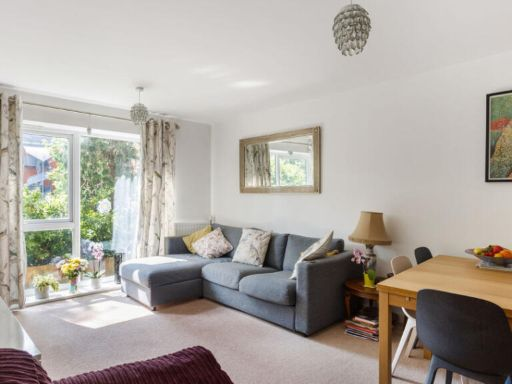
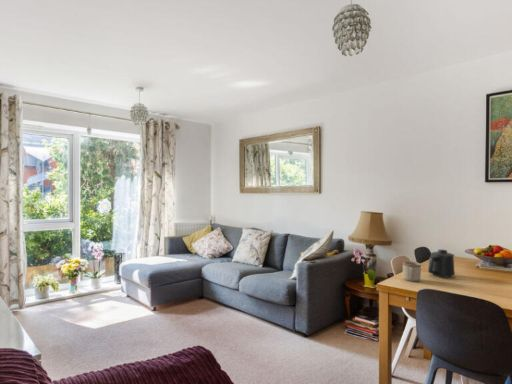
+ mug (441, 263)
+ mug (411, 271)
